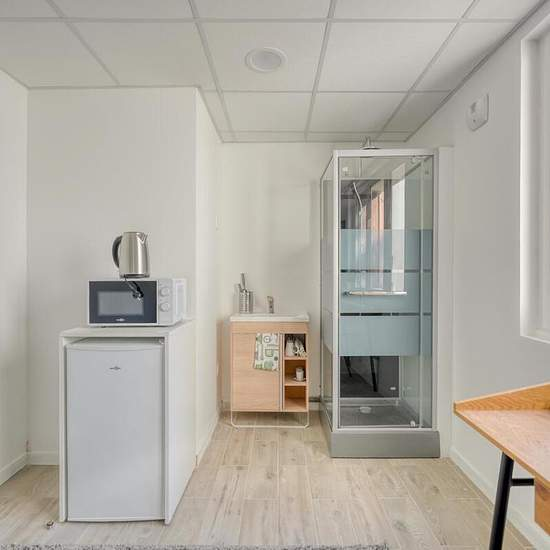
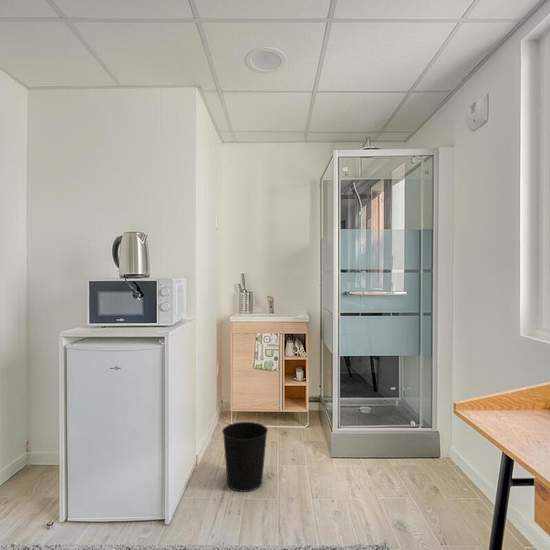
+ wastebasket (244, 456)
